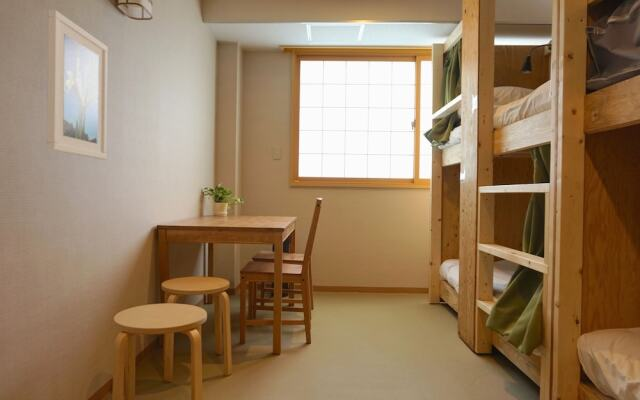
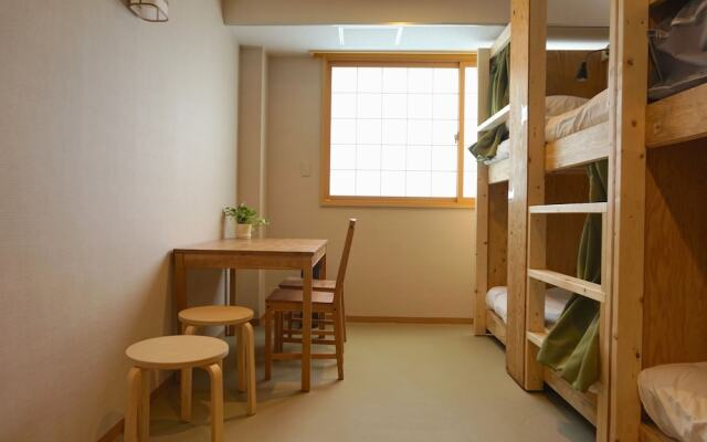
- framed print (80, 92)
